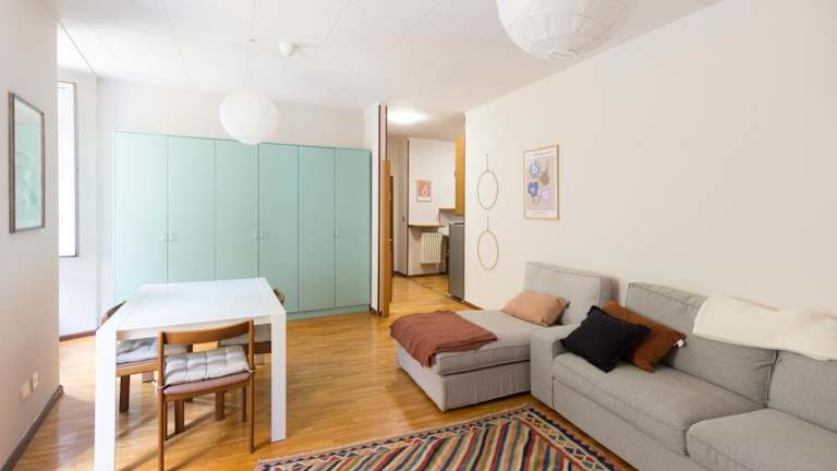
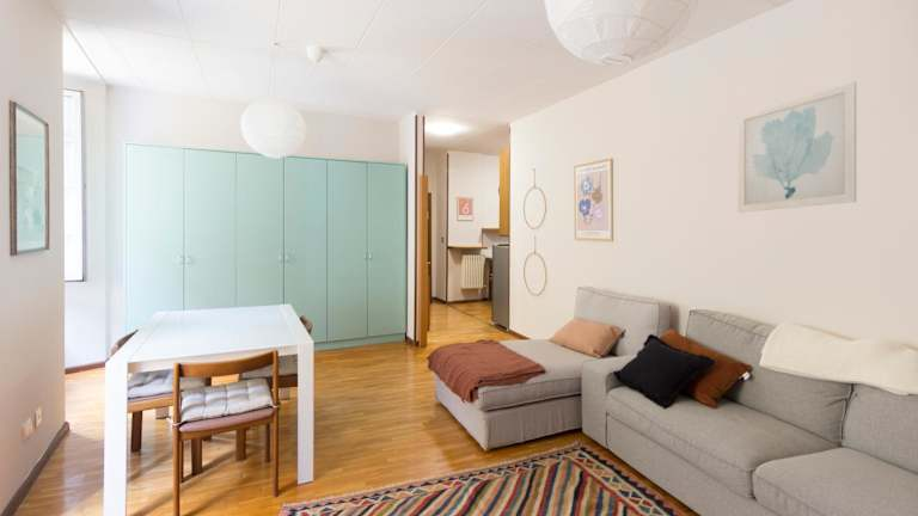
+ wall art (790, 154)
